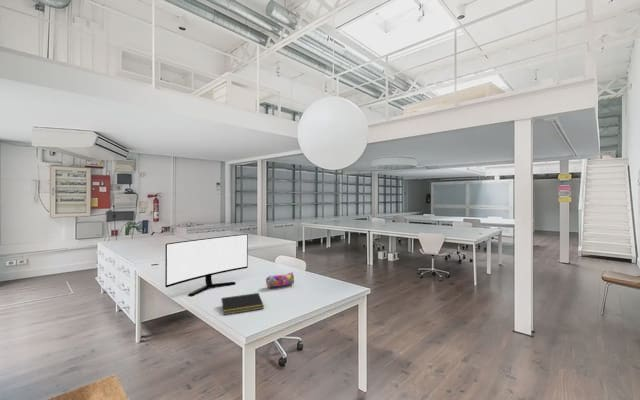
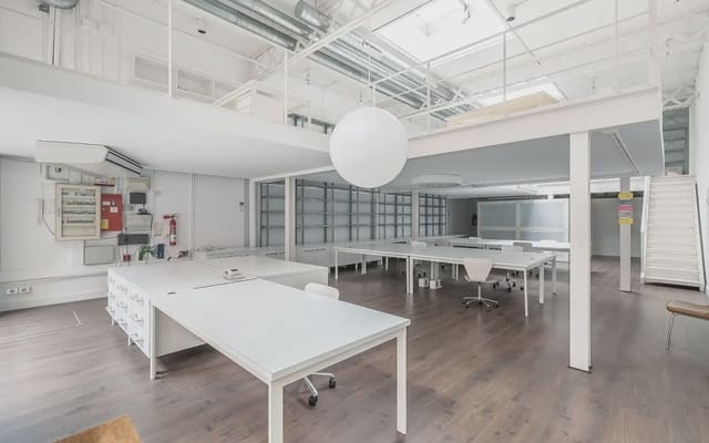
- pencil case (280, 280)
- notepad (242, 303)
- monitor (211, 263)
